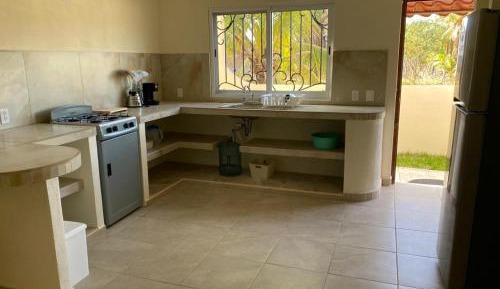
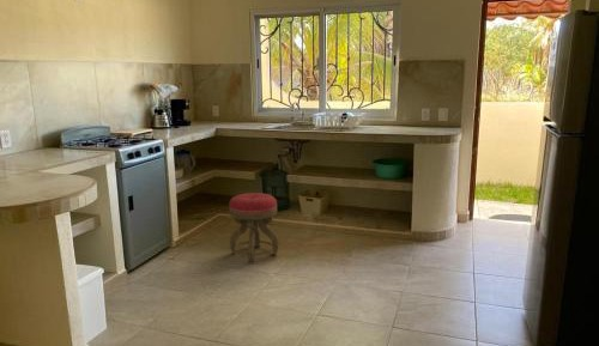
+ stool (253, 225)
